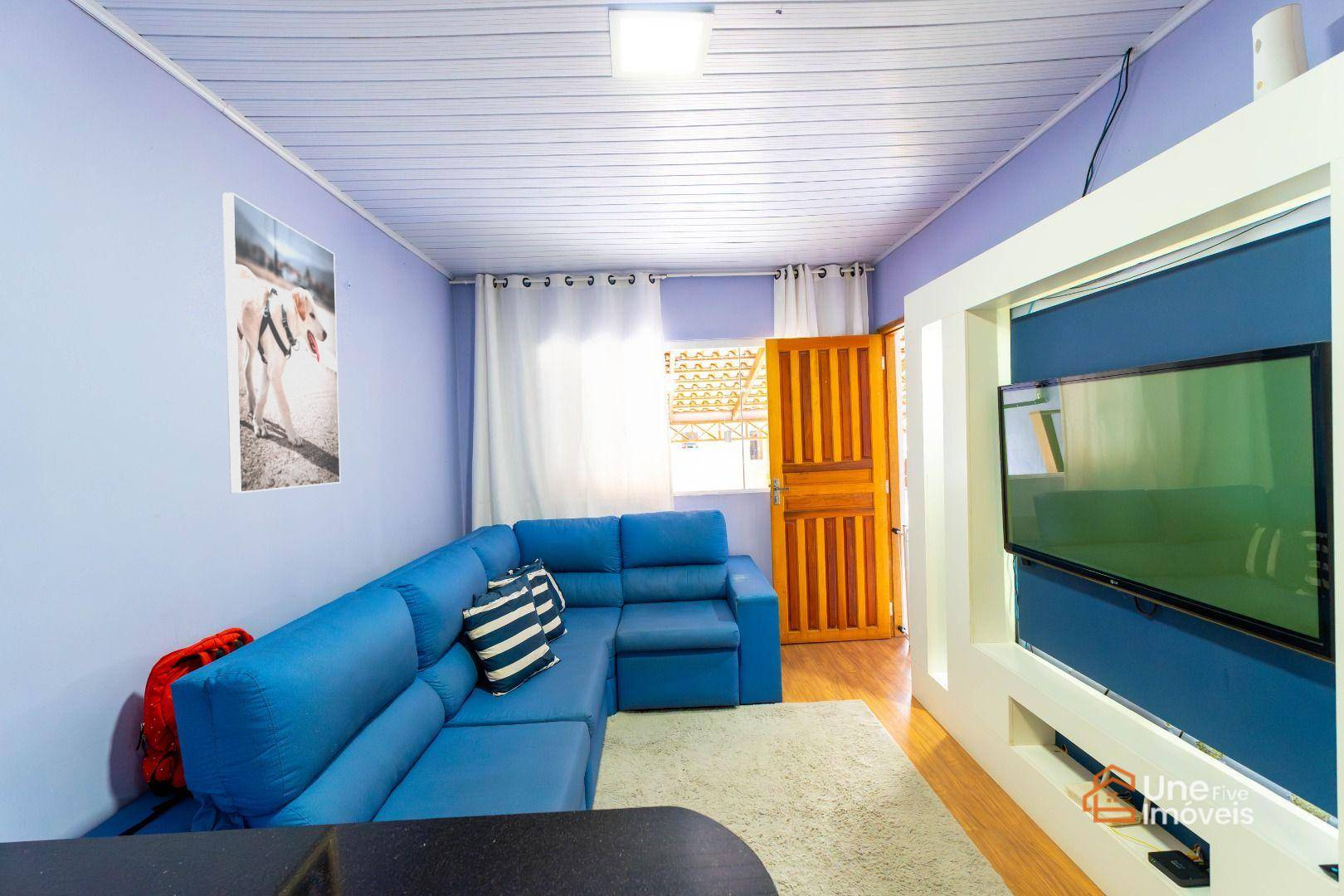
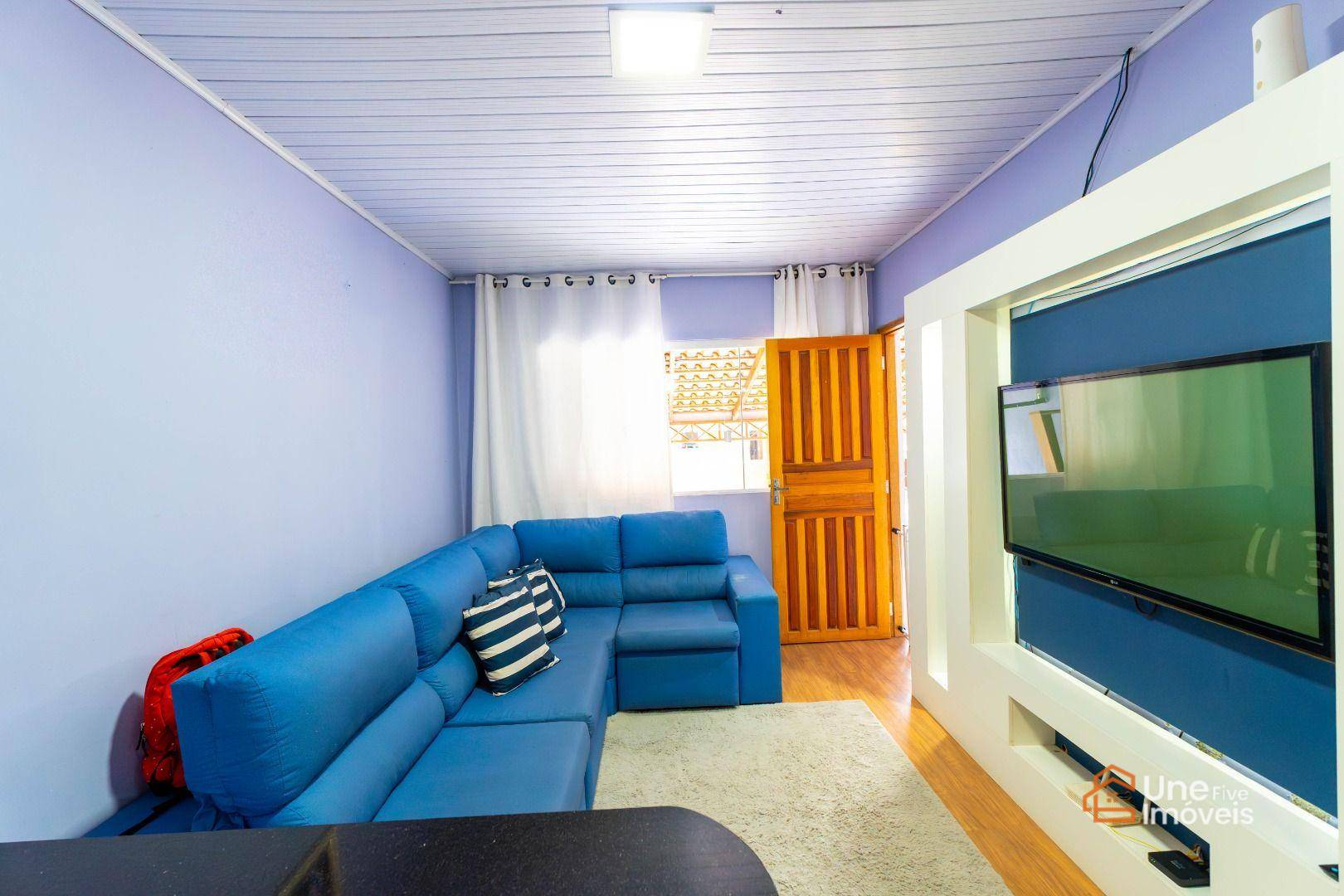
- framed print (289, 357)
